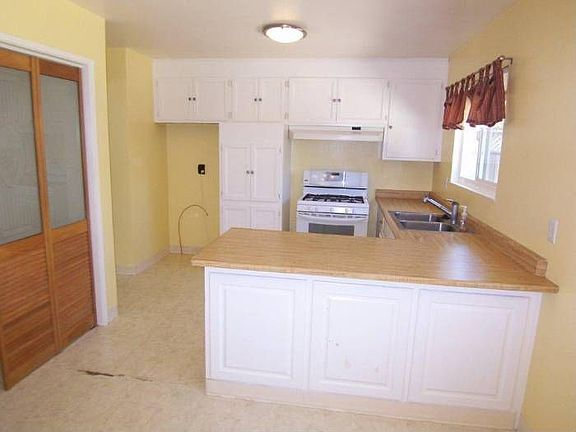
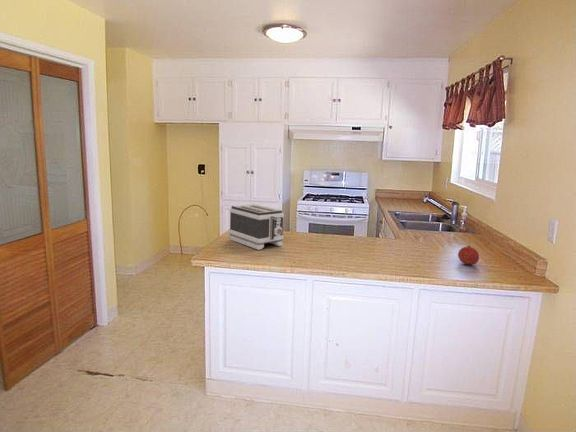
+ fruit (468, 255)
+ toaster (257, 226)
